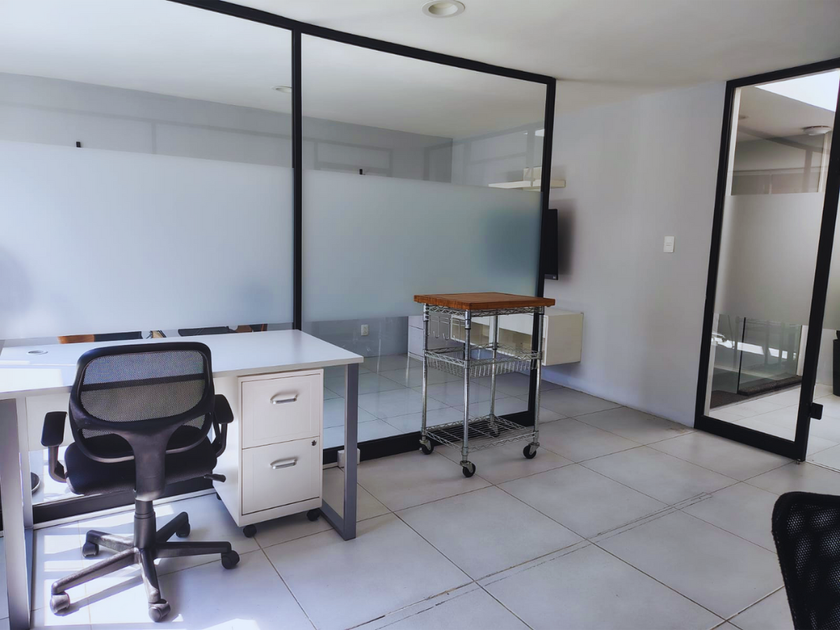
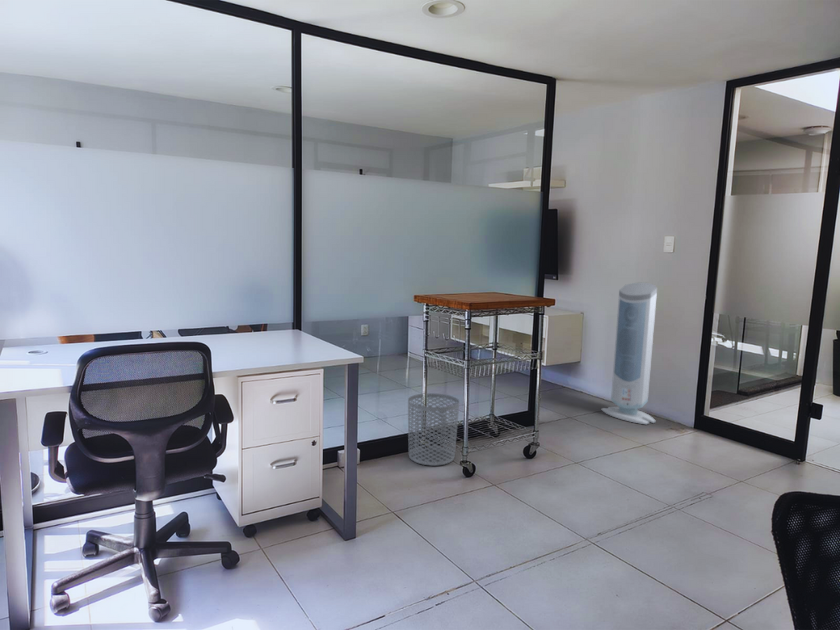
+ waste bin (433, 428)
+ air purifier (633, 350)
